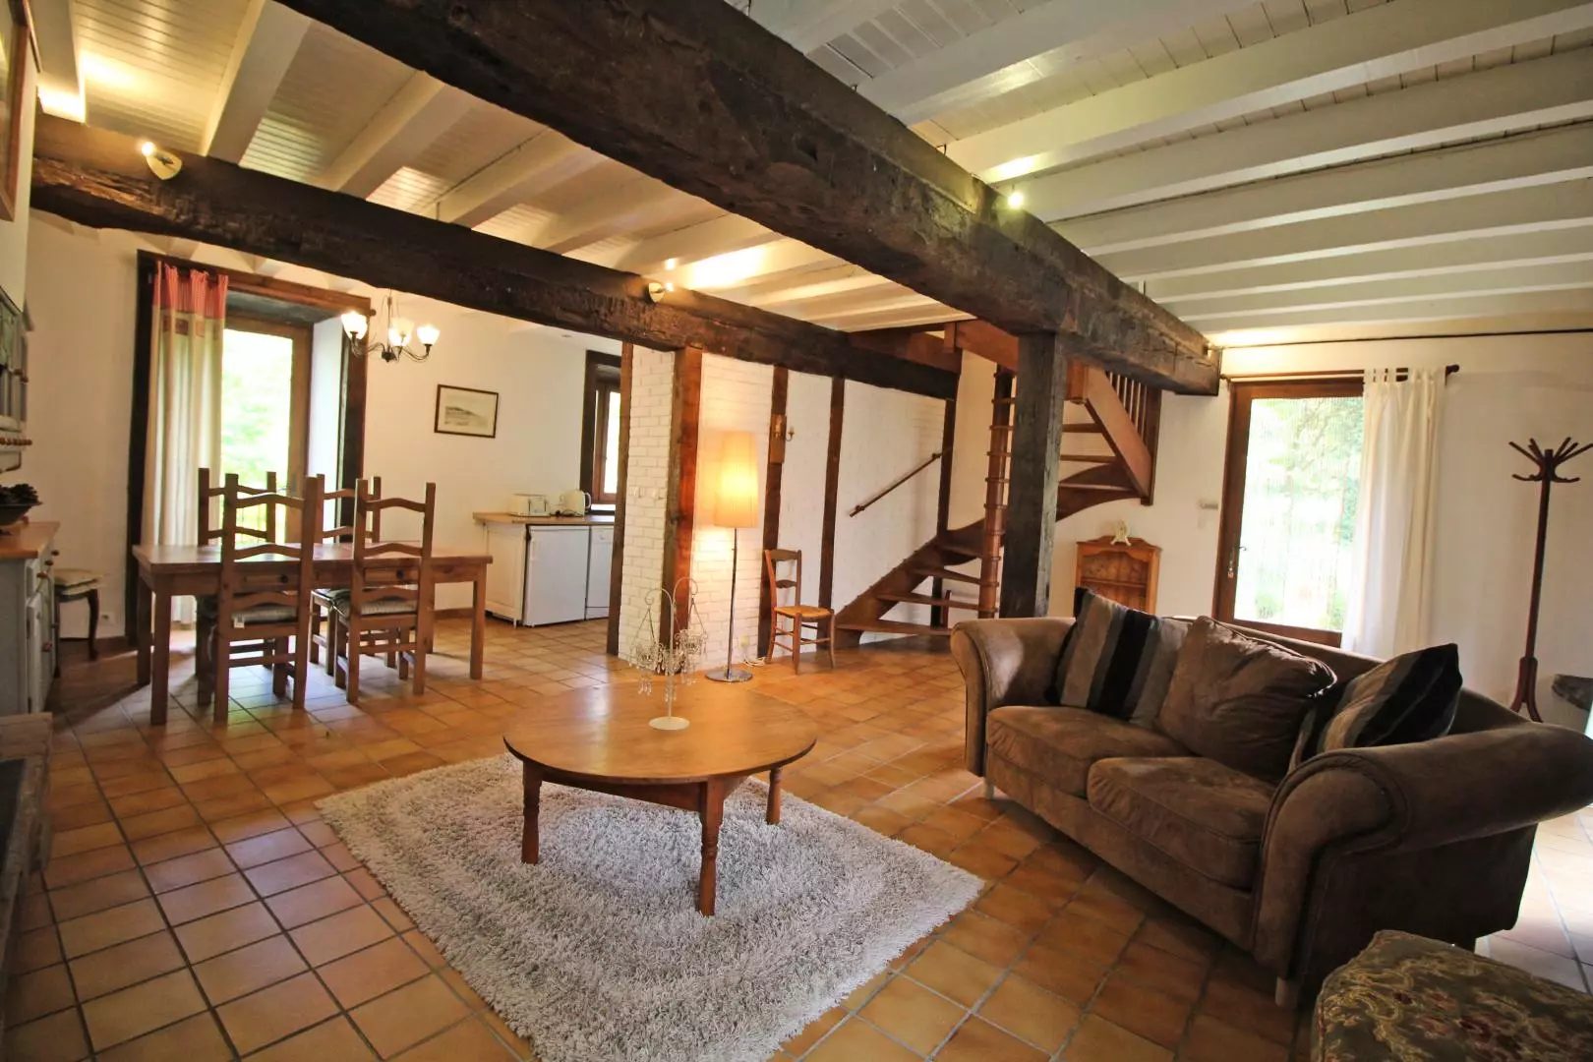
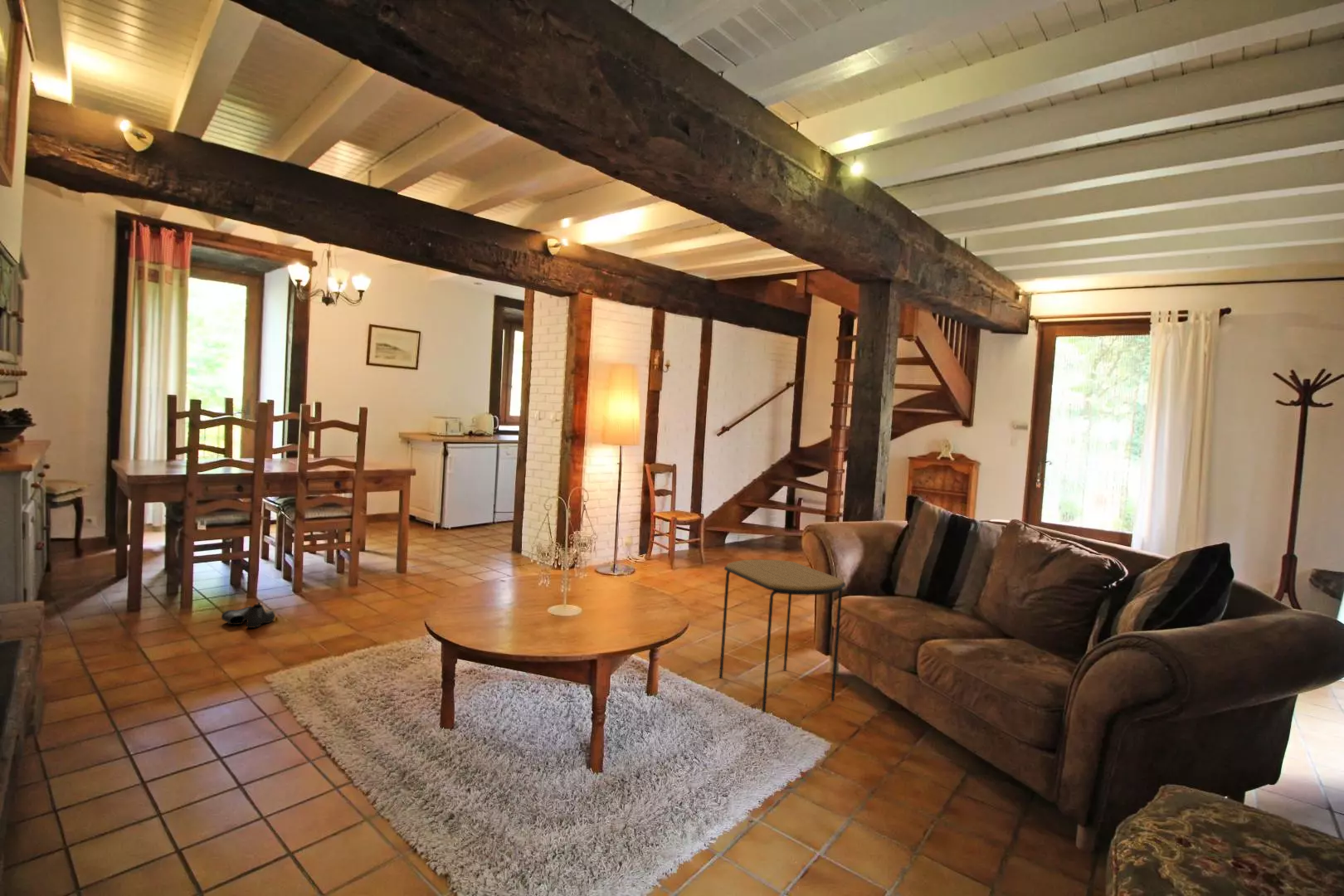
+ side table (786, 631)
+ boots (246, 611)
